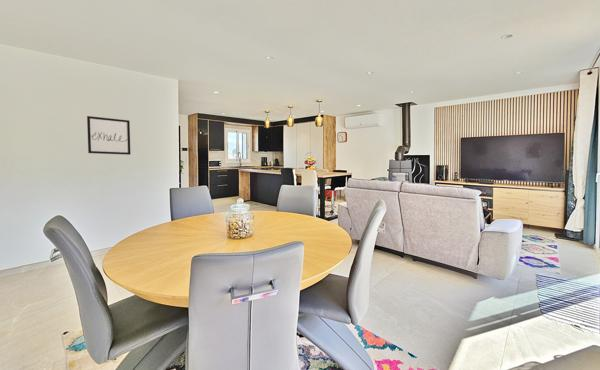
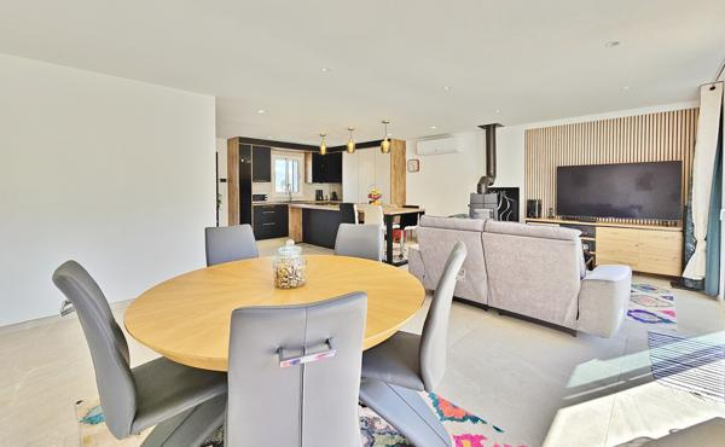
- wall art (109, 136)
